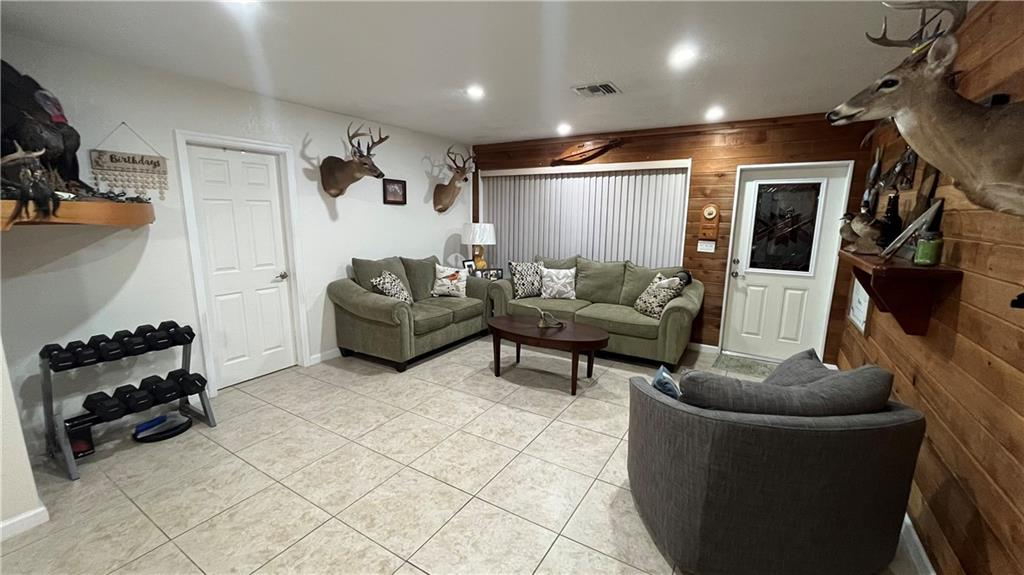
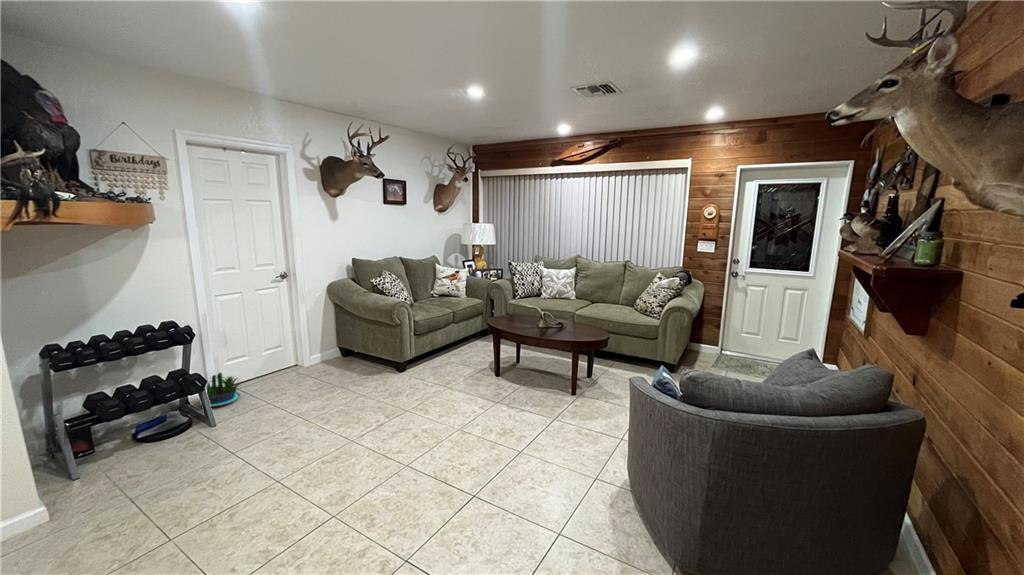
+ potted plant (222, 387)
